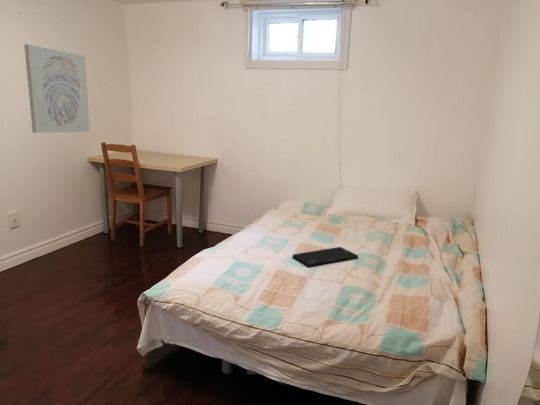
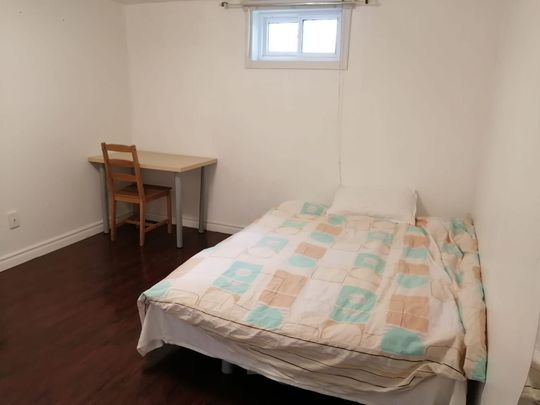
- smartphone (325, 256)
- wall art (60, 92)
